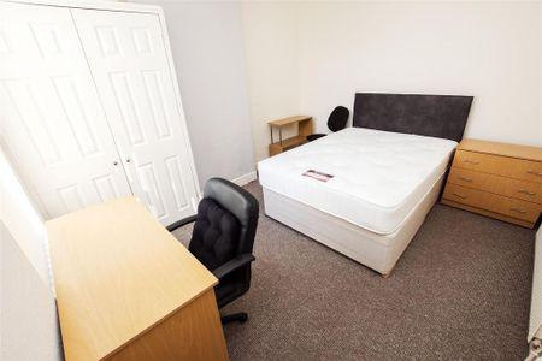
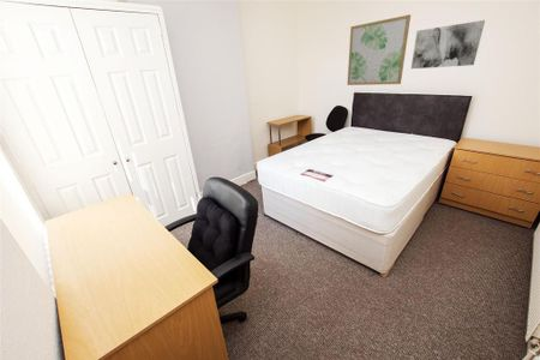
+ wall art (444, 47)
+ wall art (374, 54)
